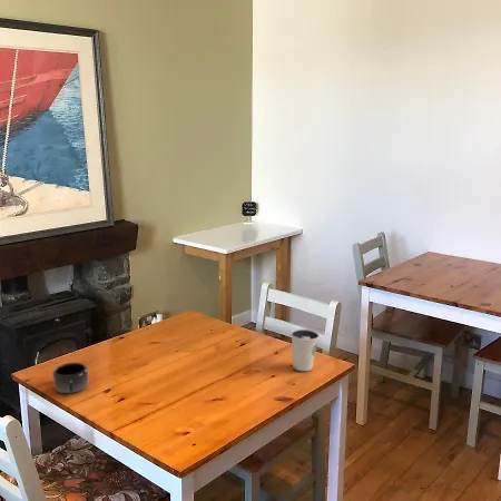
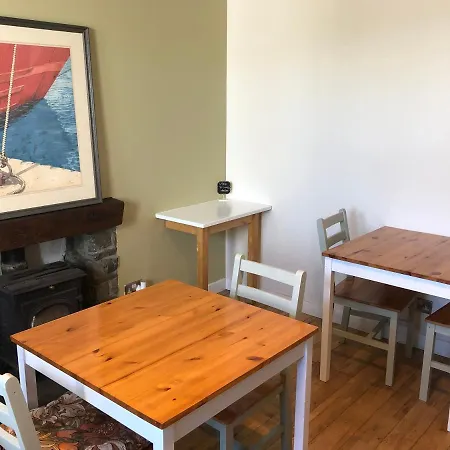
- mug (70, 379)
- dixie cup (304, 350)
